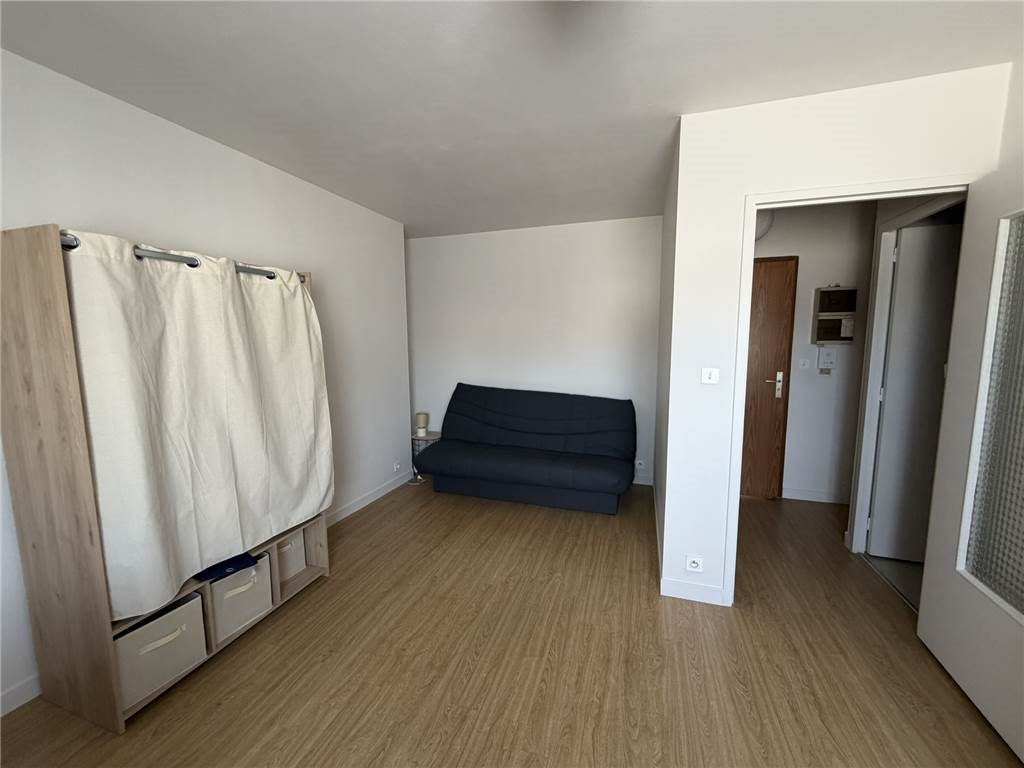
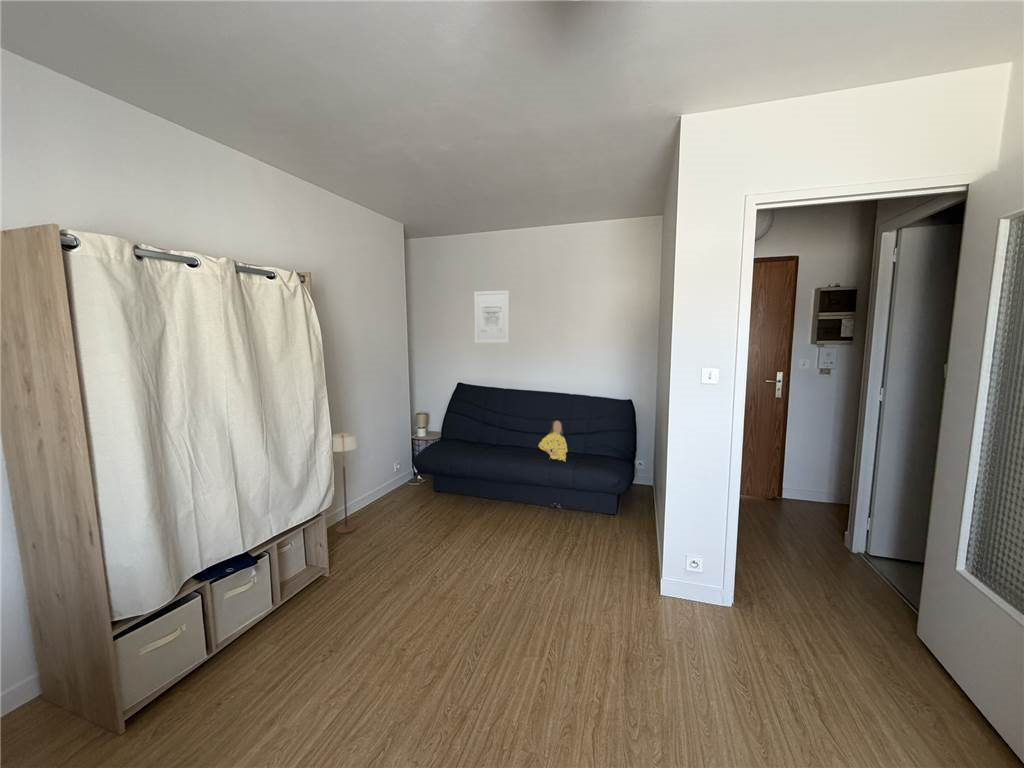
+ floor lamp (538, 446)
+ wall art (491, 317)
